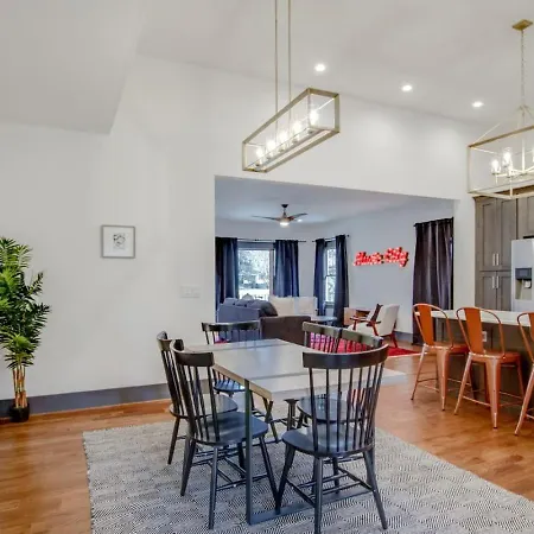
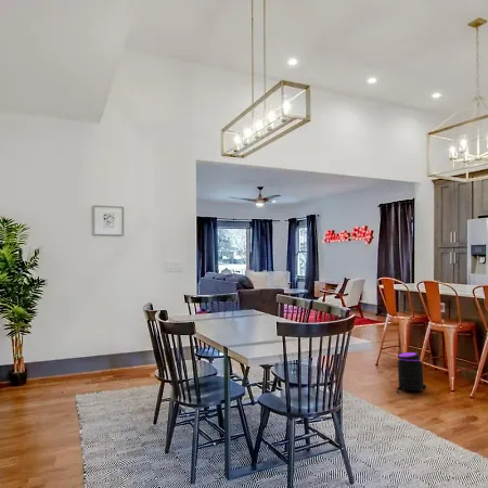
+ trash can (409, 371)
